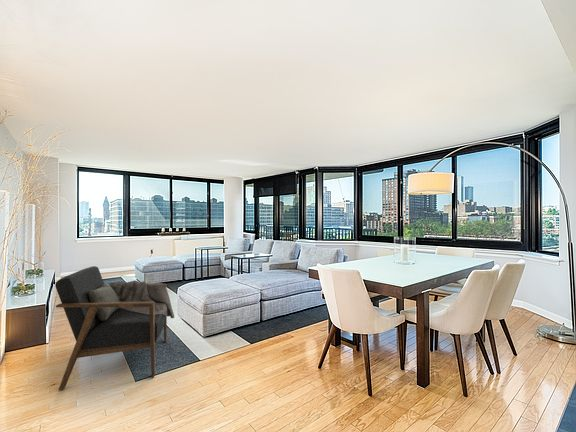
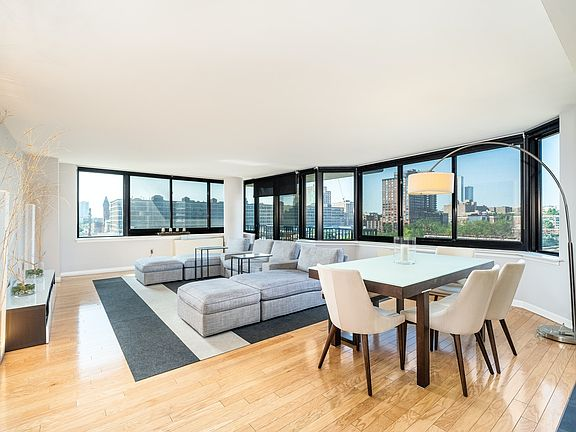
- armchair (125, 313)
